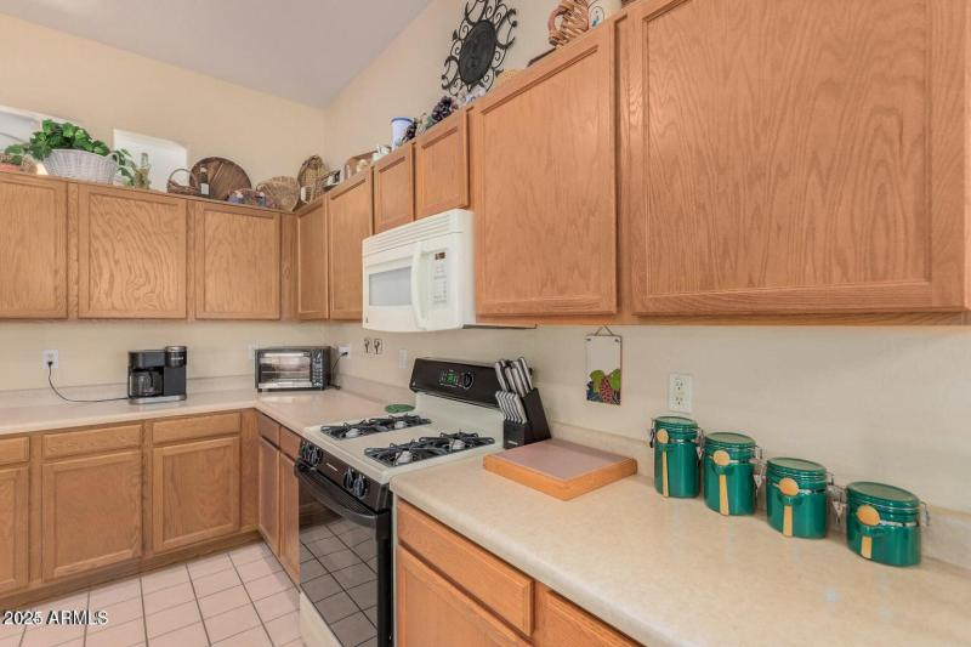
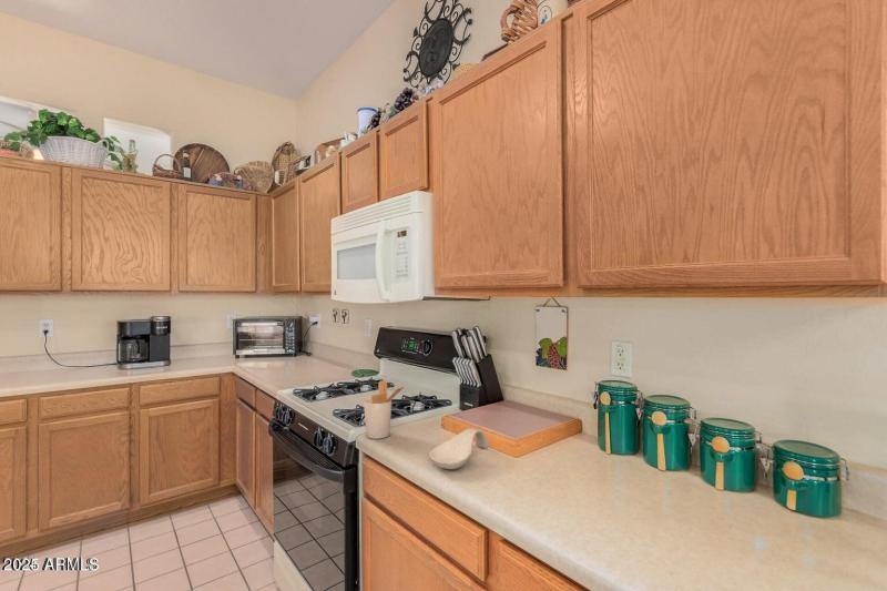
+ utensil holder (385, 409)
+ spoon rest (461, 446)
